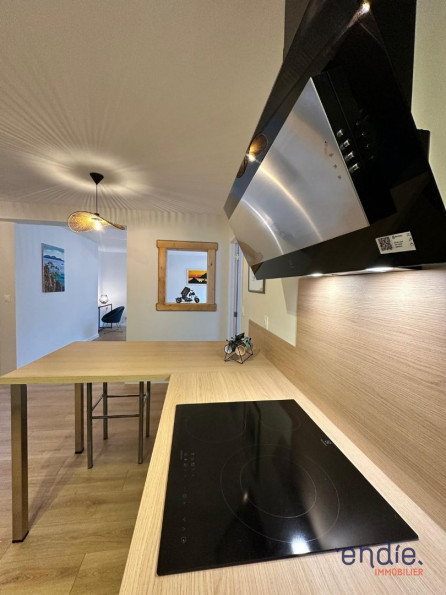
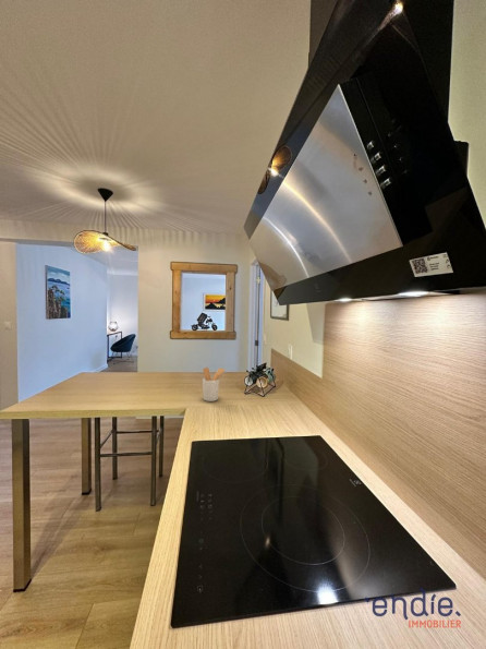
+ utensil holder (214, 383)
